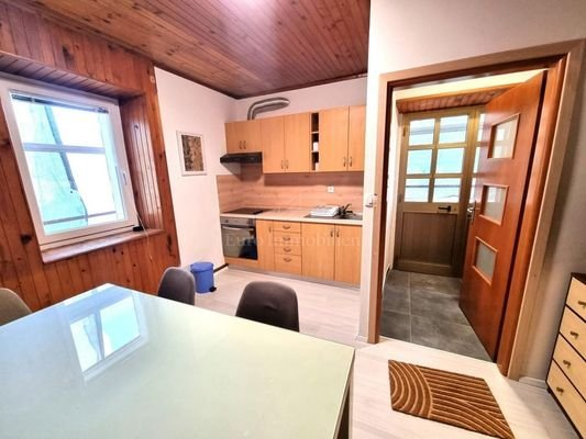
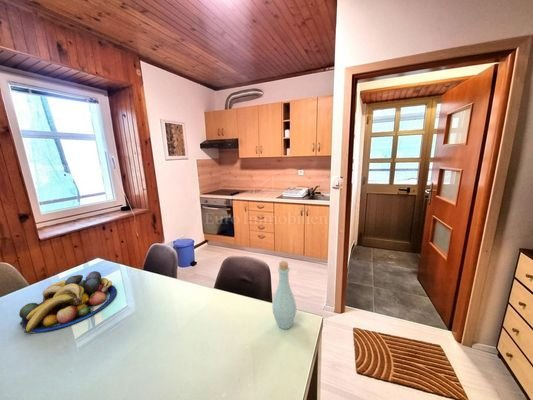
+ bottle (284, 294)
+ fruit bowl (71, 293)
